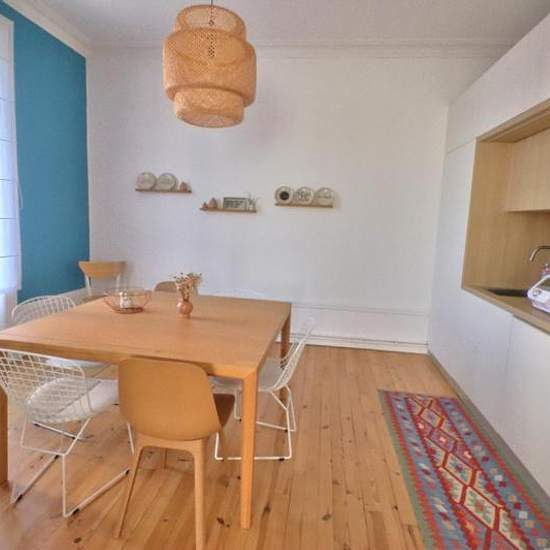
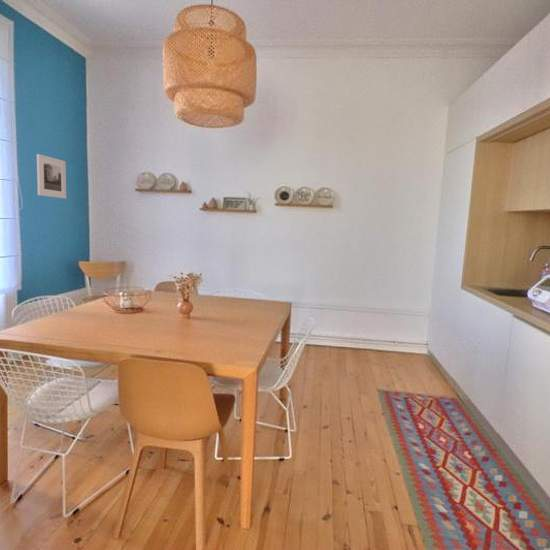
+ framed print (52, 177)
